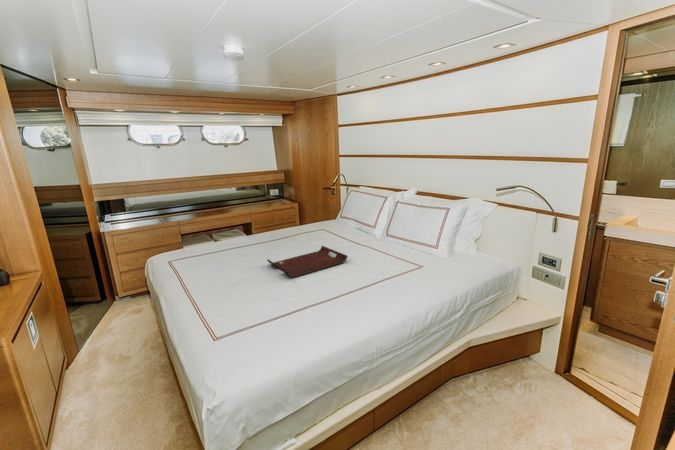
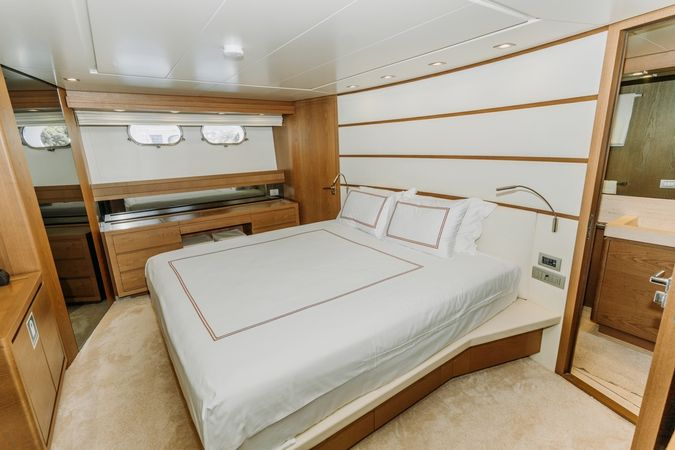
- serving tray (307, 260)
